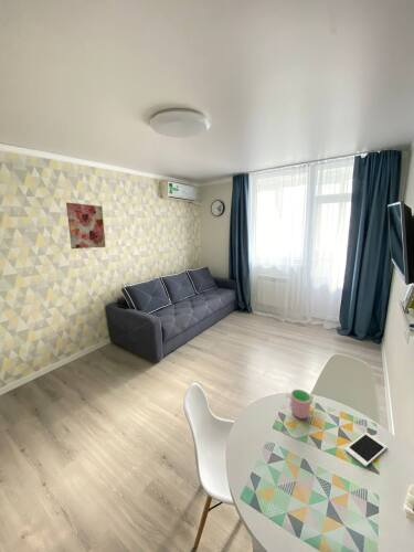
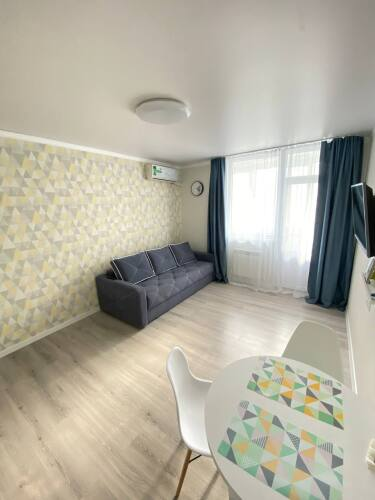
- cell phone (365, 448)
- wall art (87, 226)
- cup (302, 403)
